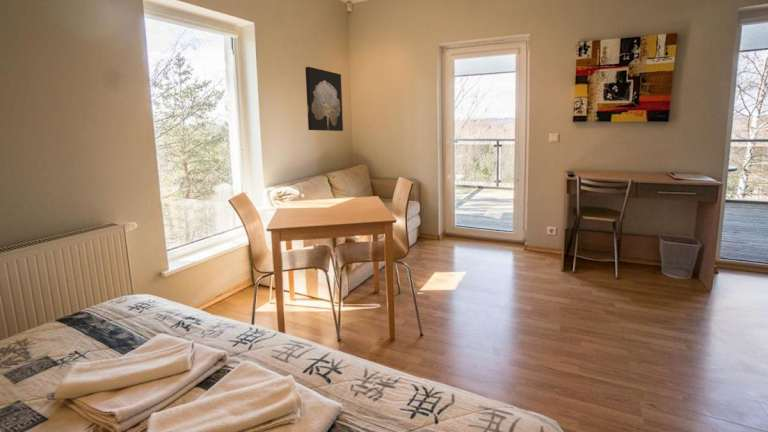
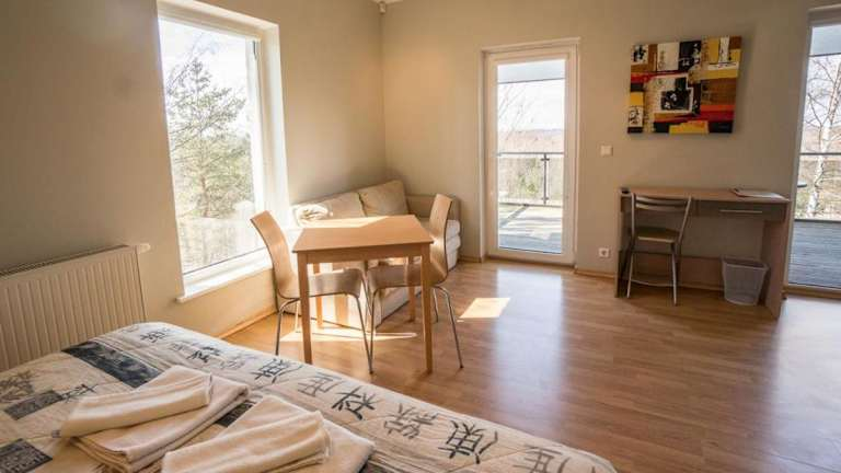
- wall art (325, 101)
